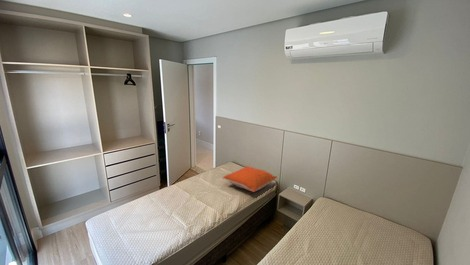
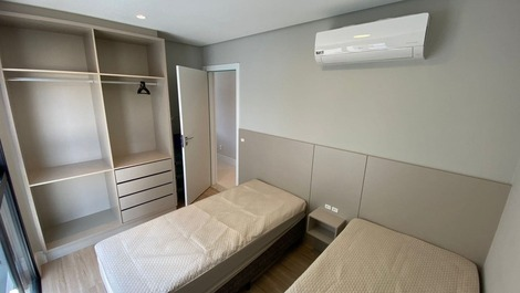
- pillow (249, 177)
